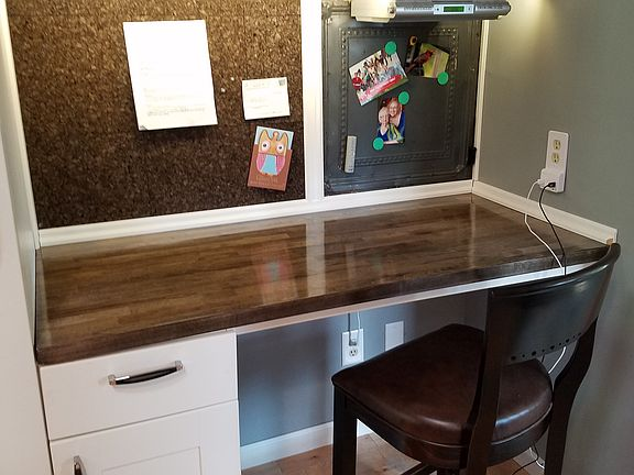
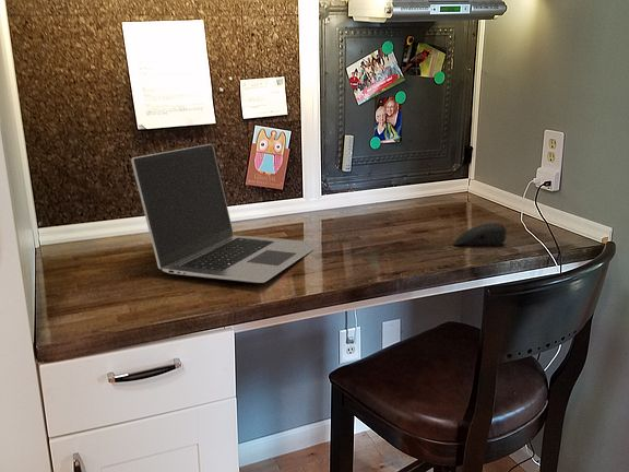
+ laptop (227, 209)
+ computer mouse (479, 234)
